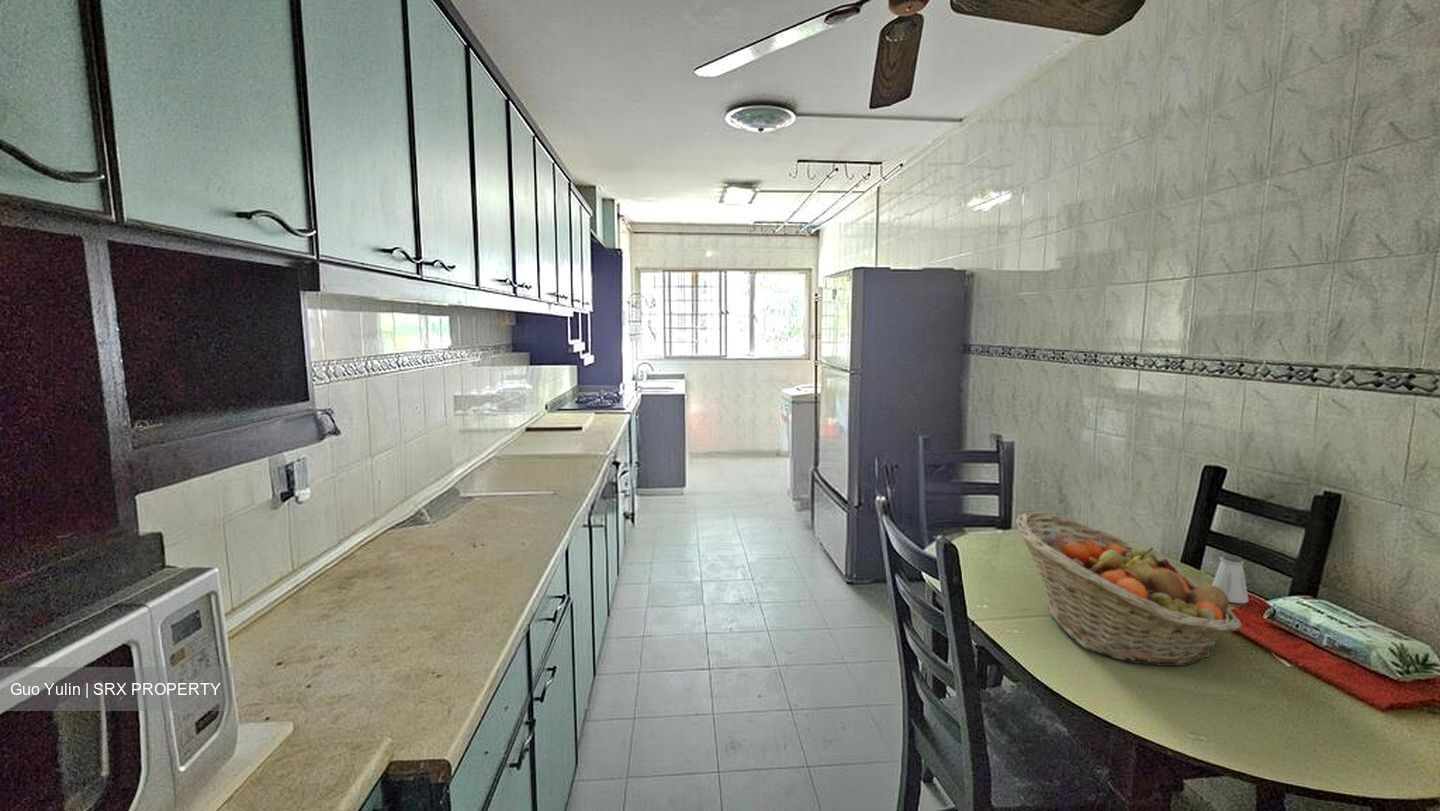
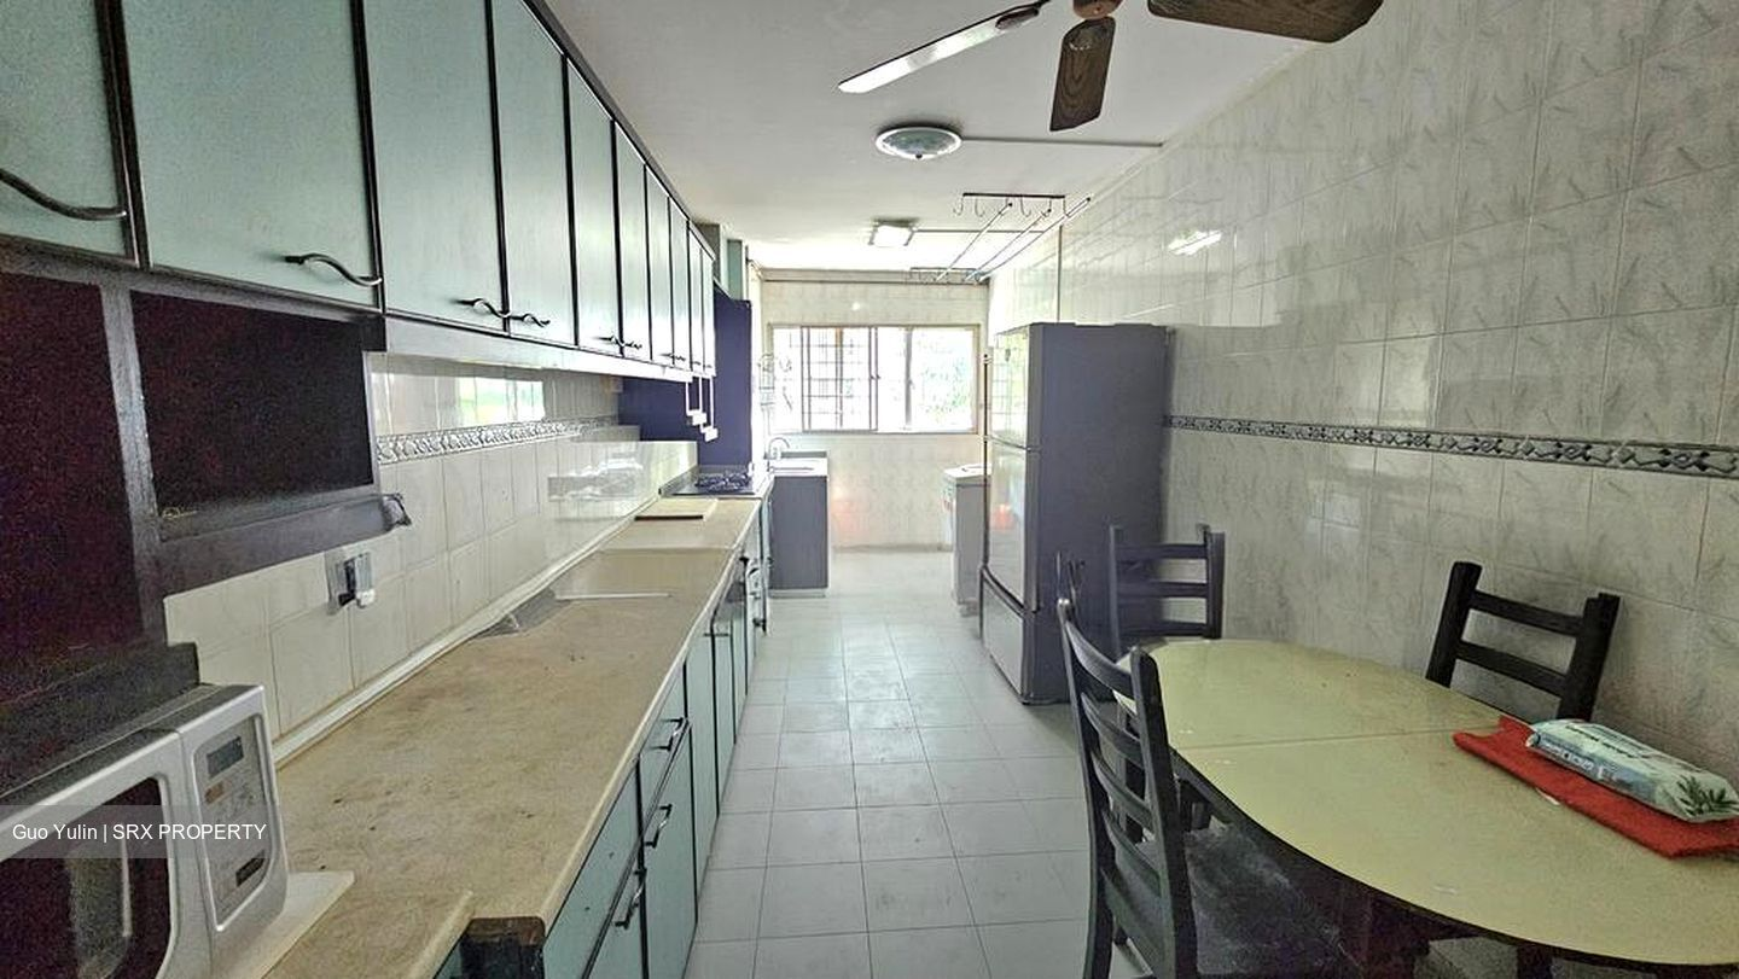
- fruit basket (1114, 579)
- saltshaker (1230, 576)
